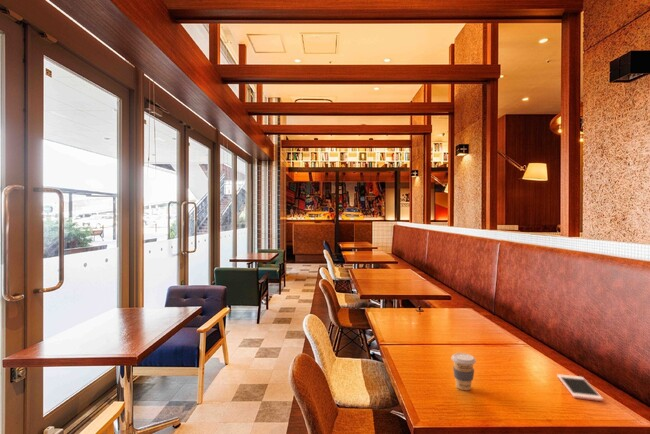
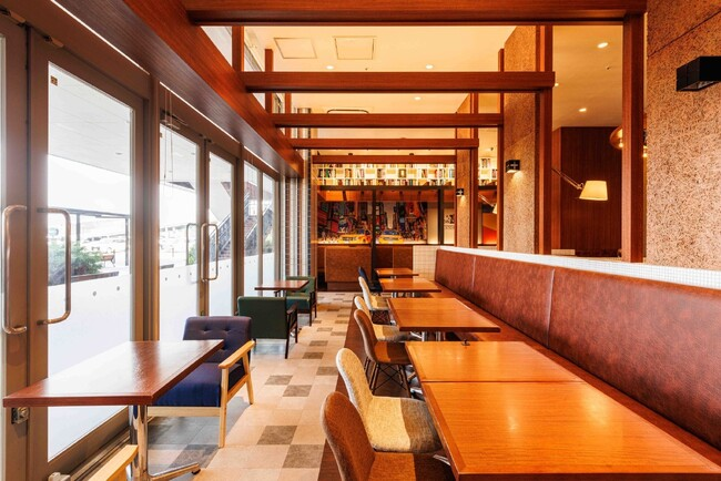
- coffee cup (463, 371)
- cell phone (578, 386)
